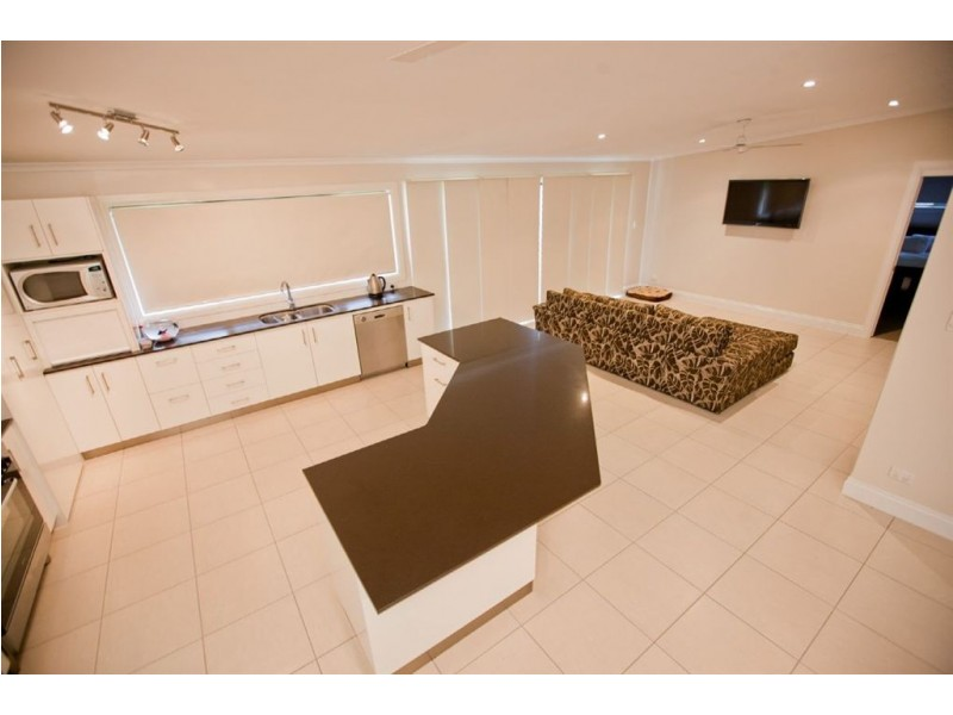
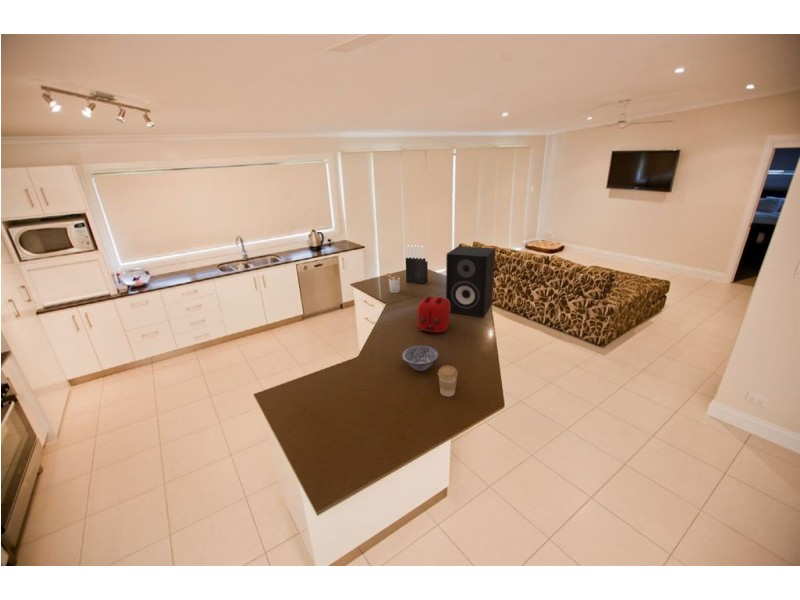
+ bowl (420, 360)
+ utensil holder (392, 282)
+ coffee cup (447, 380)
+ toaster (433, 314)
+ speaker (470, 280)
+ knife block (417, 263)
